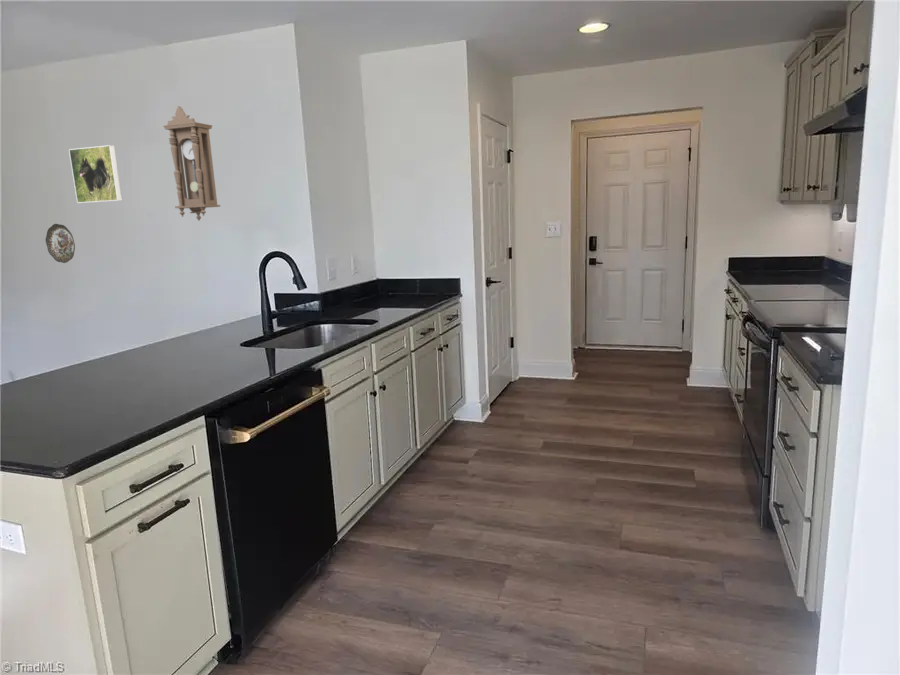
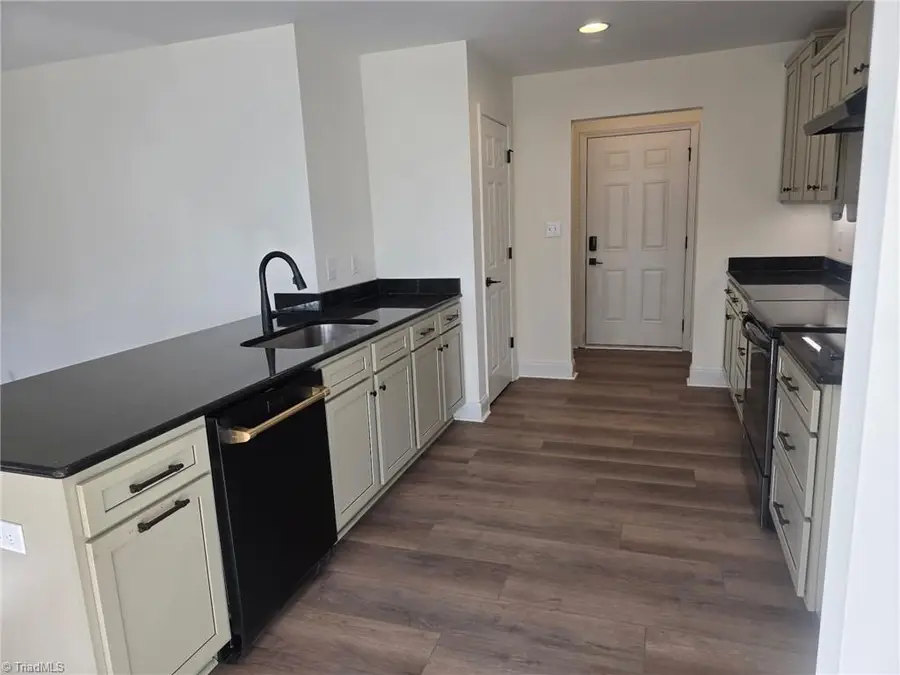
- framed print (95, 174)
- decorative plate (61, 243)
- pendulum clock (192, 165)
